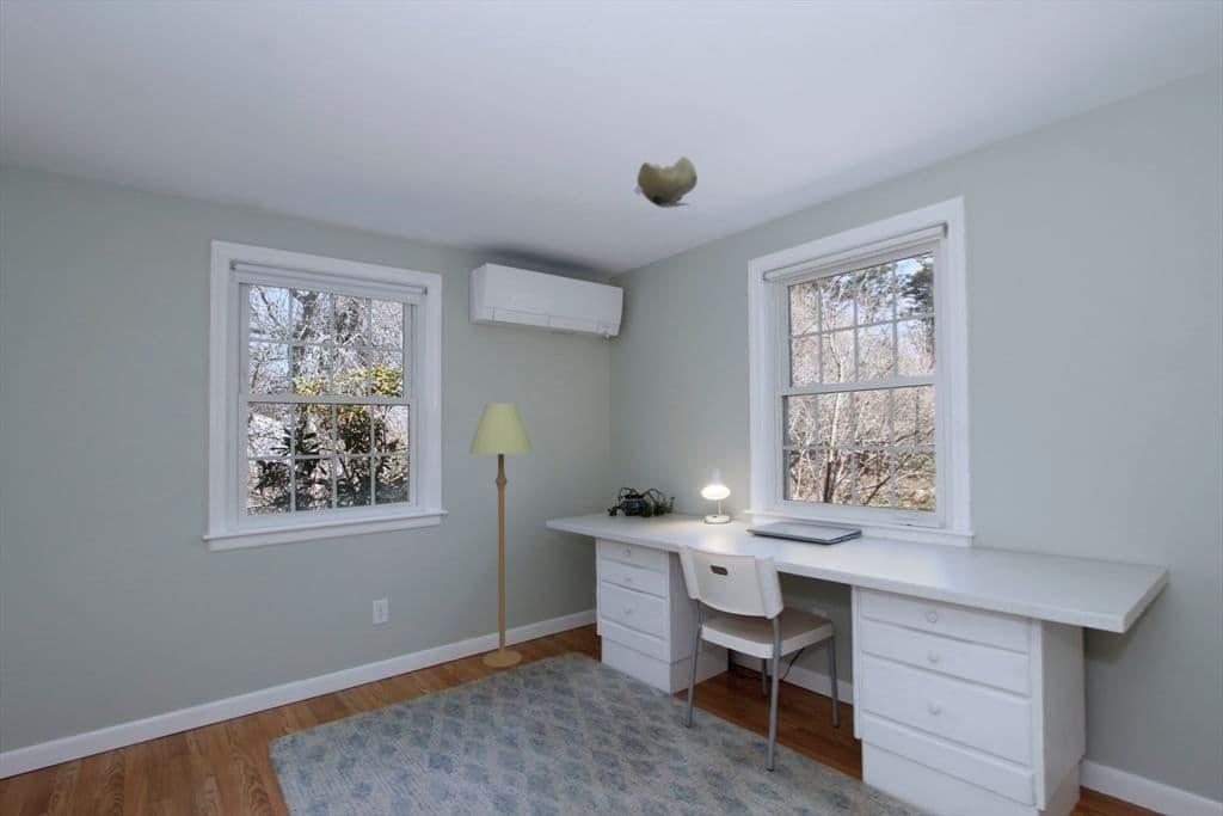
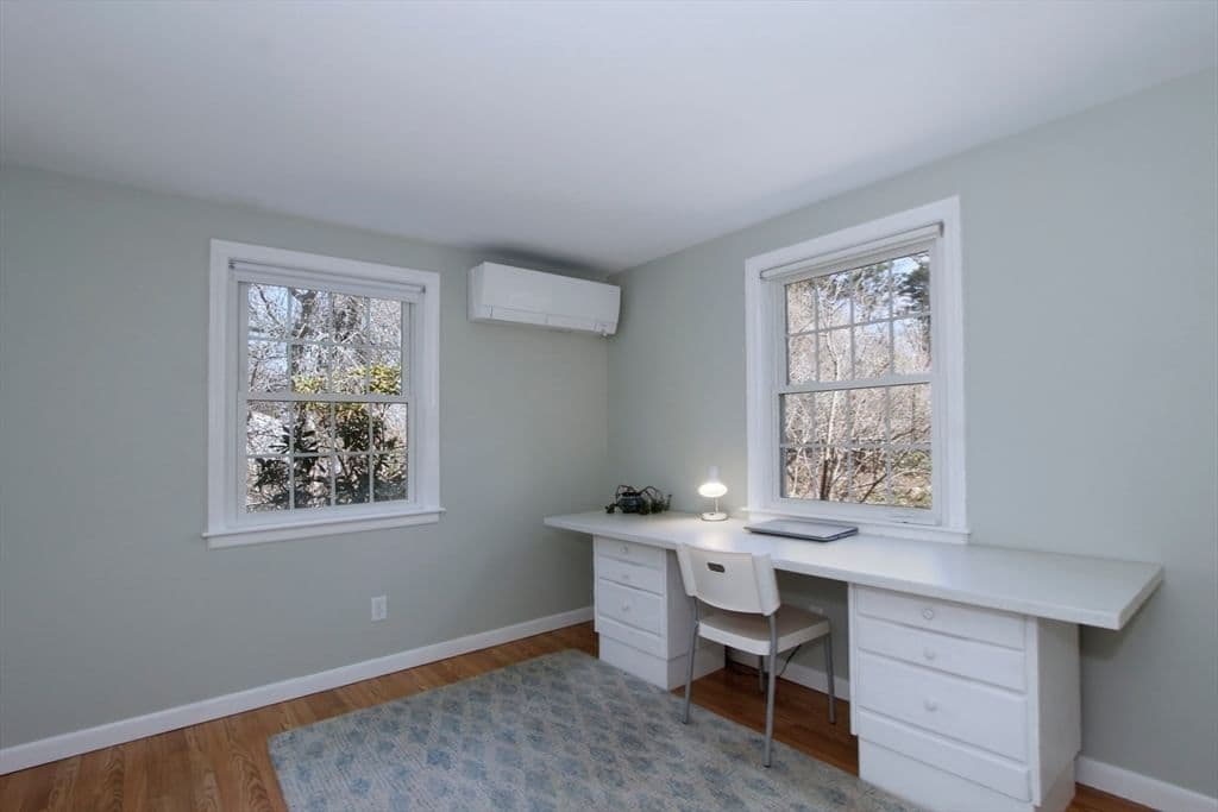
- ceiling light (665, 178)
- floor lamp (500, 530)
